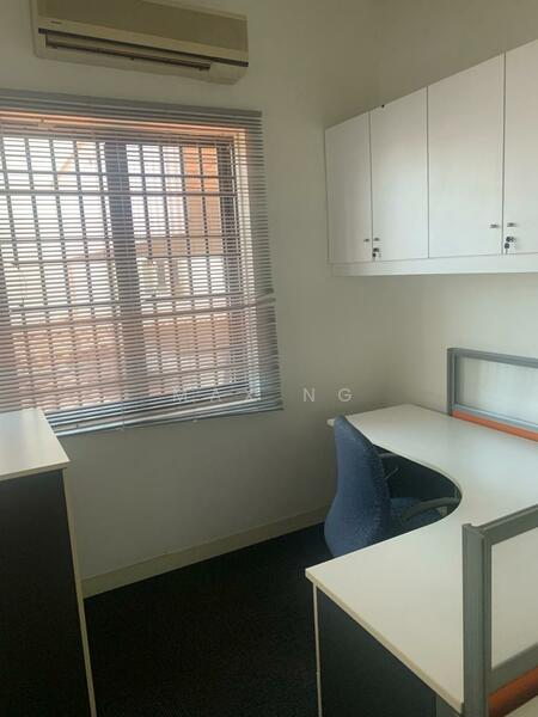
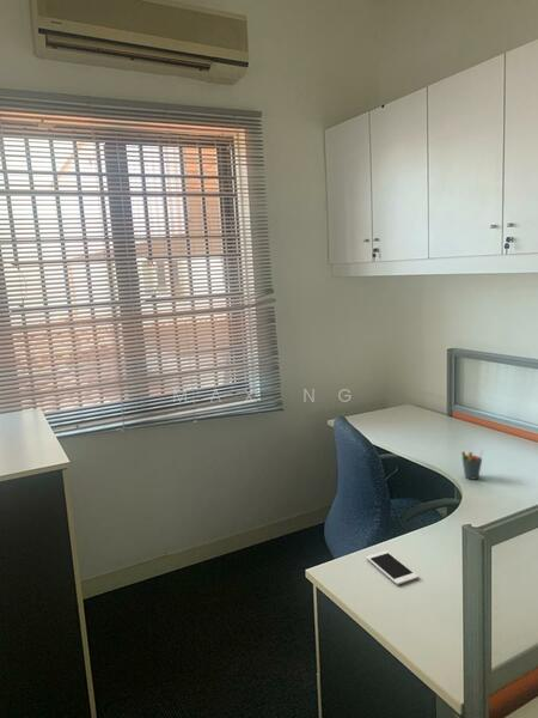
+ pen holder (471, 462)
+ cell phone (391, 566)
